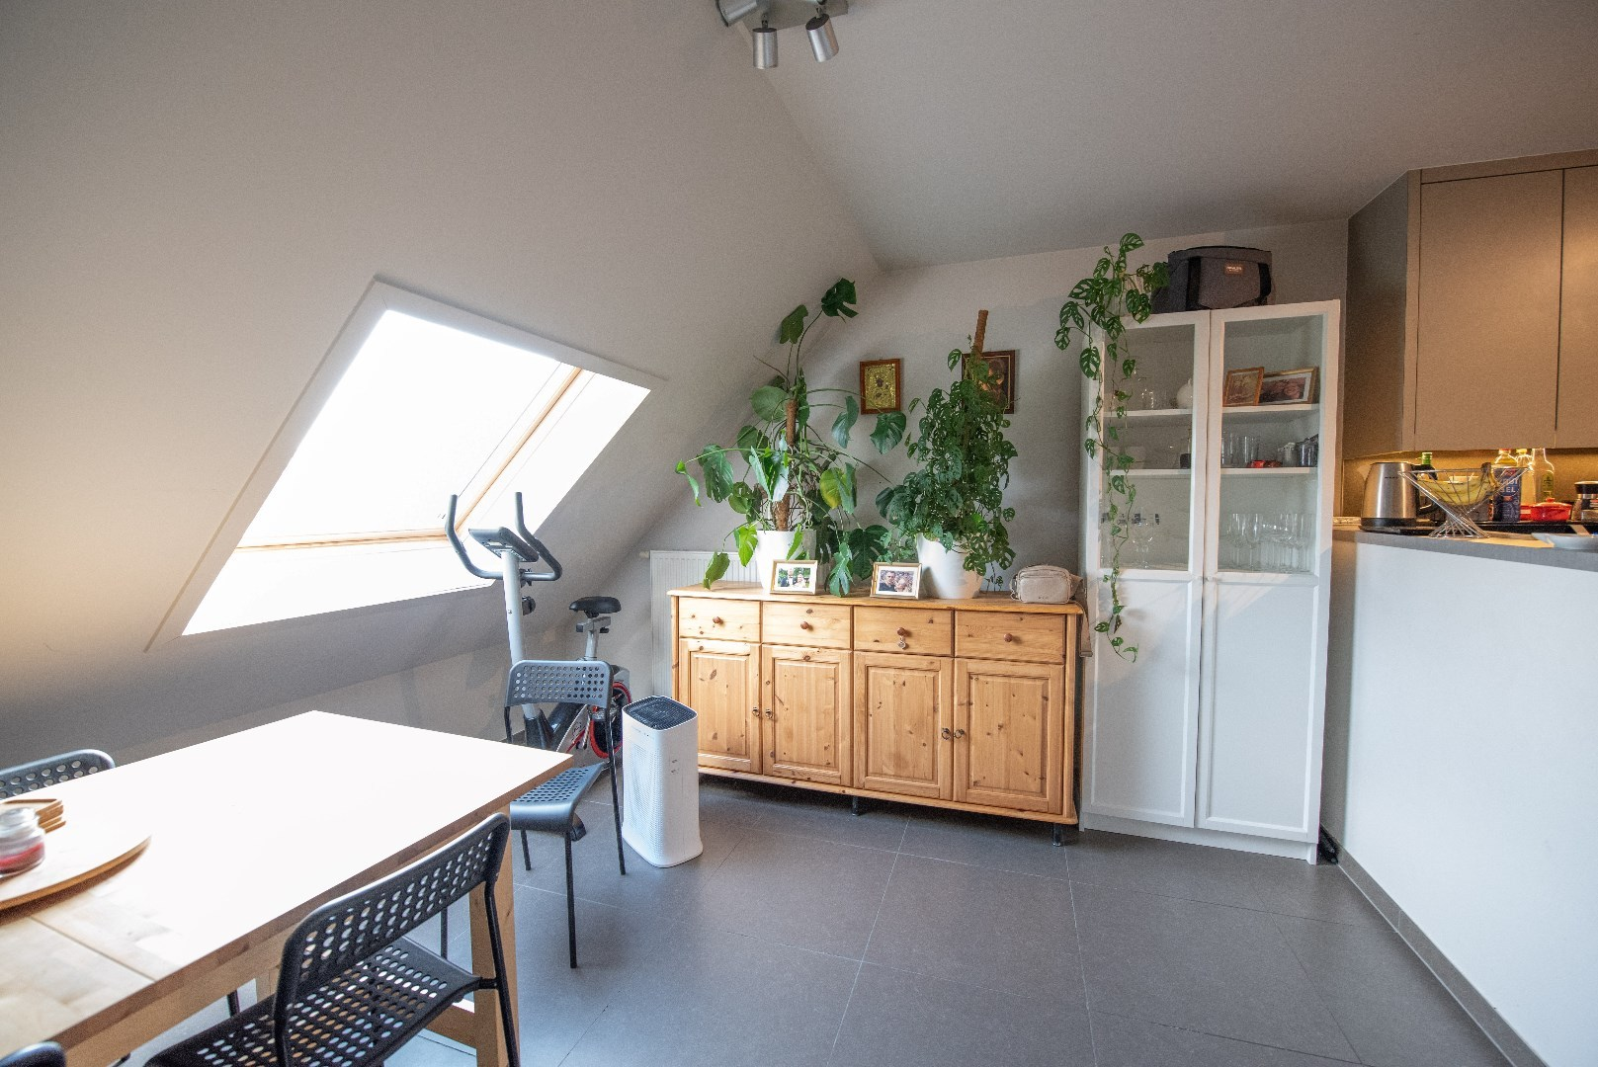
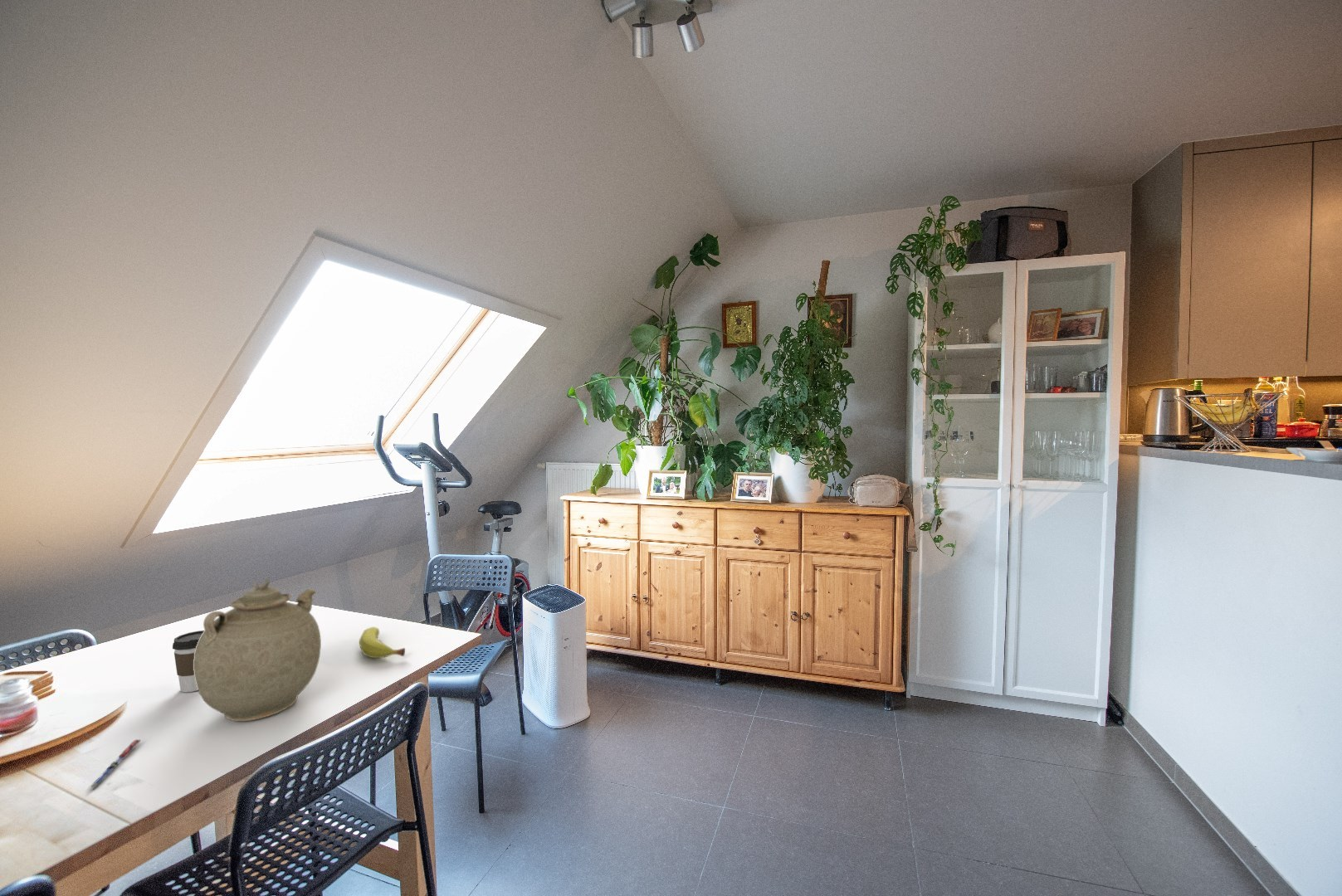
+ fruit (381, 642)
+ pen (115, 762)
+ coffee cup (193, 661)
+ teapot (262, 643)
